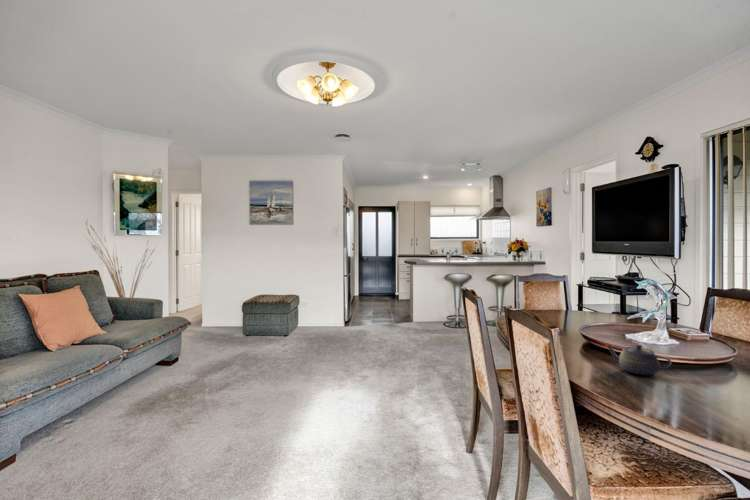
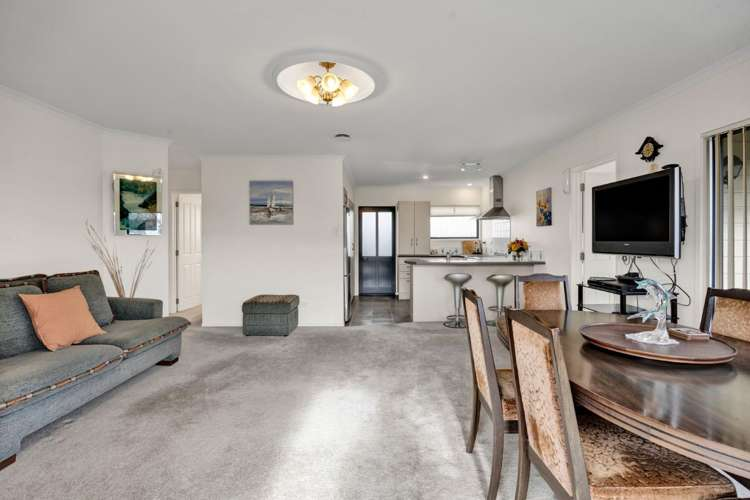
- teapot (636, 358)
